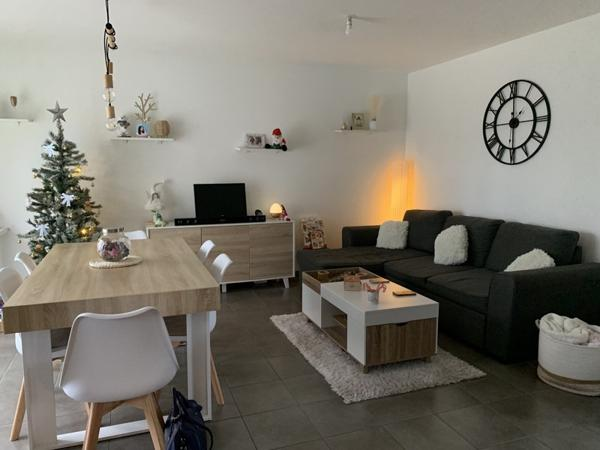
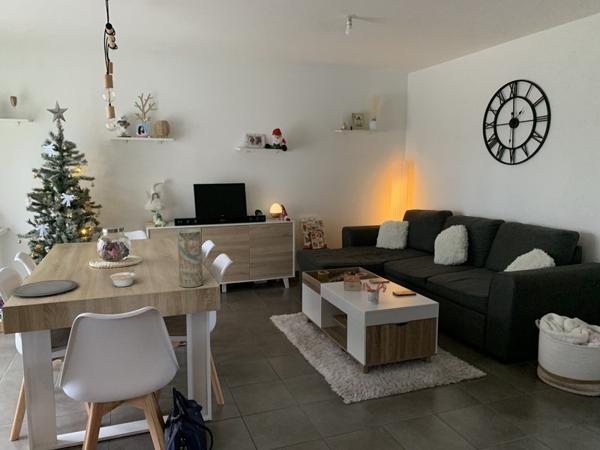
+ legume (123, 278)
+ vase (190, 257)
+ plate (45, 288)
